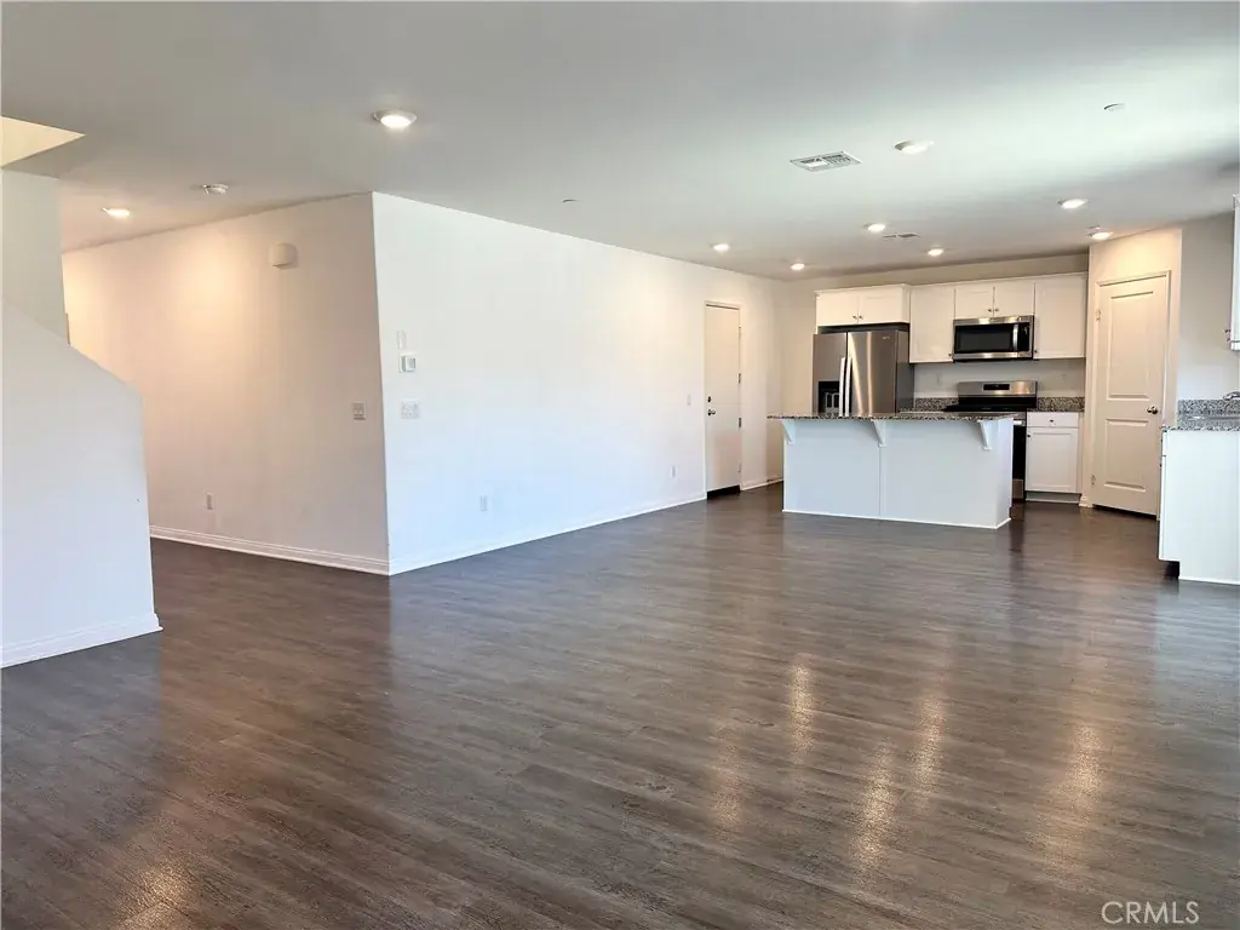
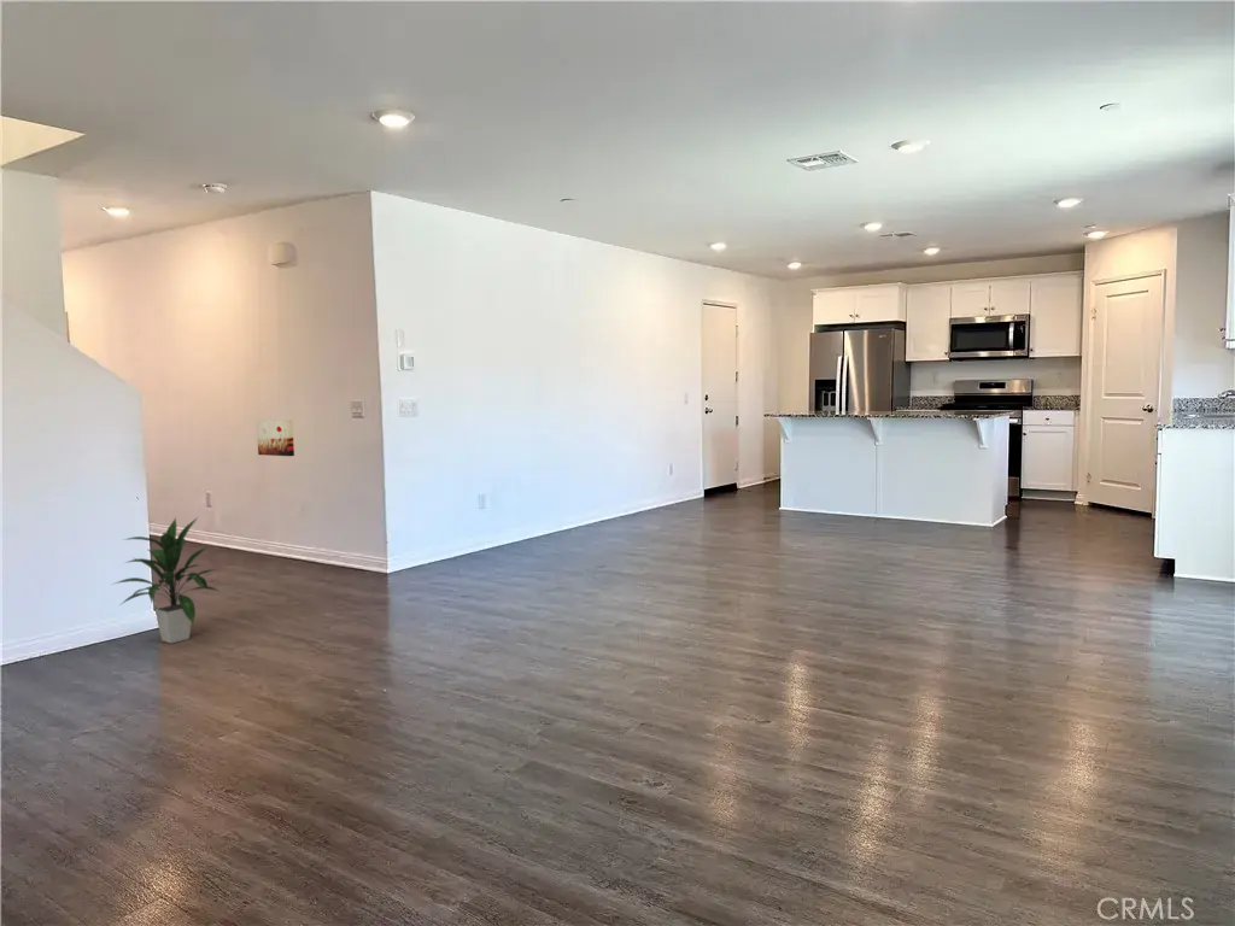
+ indoor plant (170, 580)
+ wall art (275, 438)
